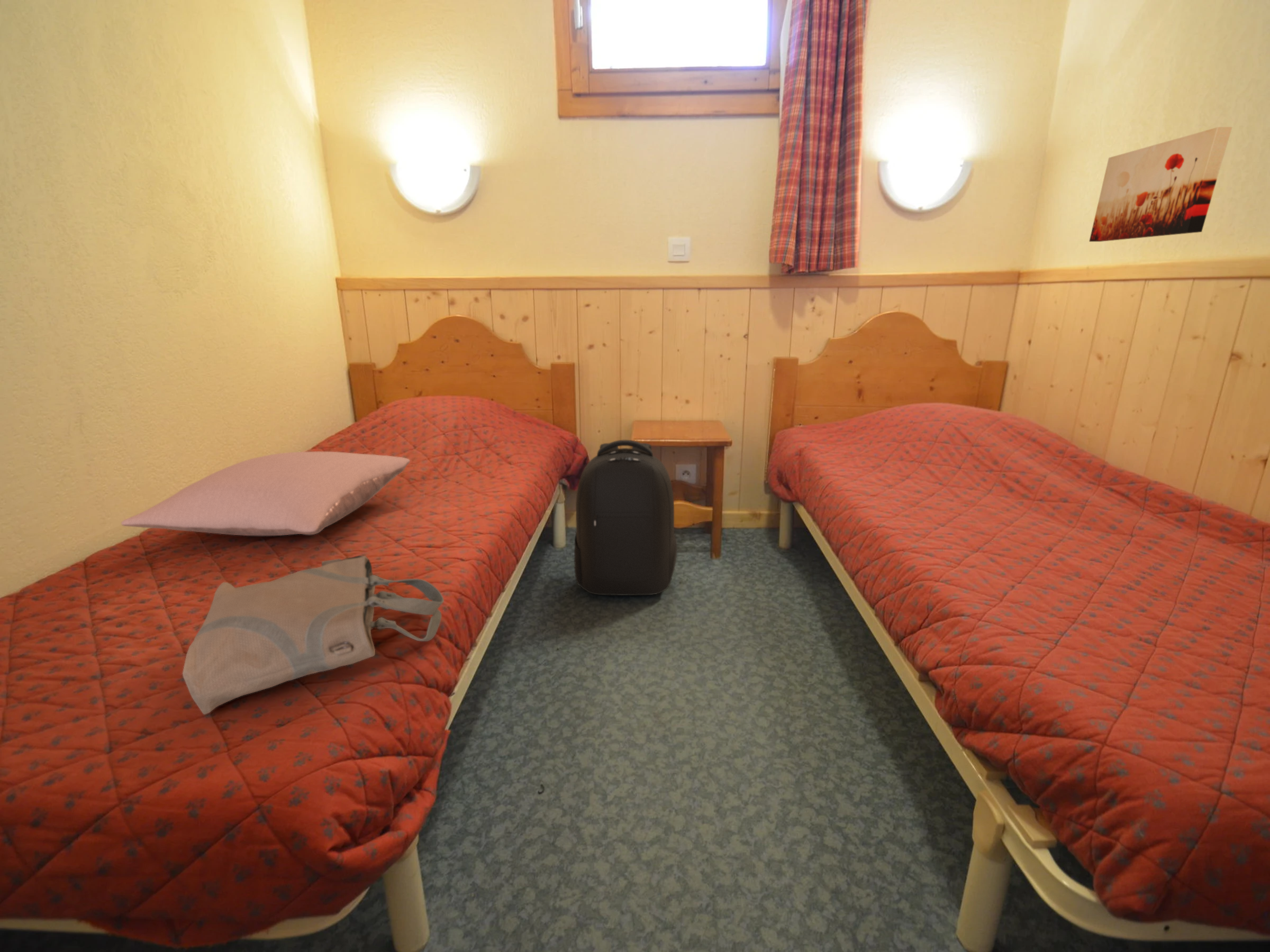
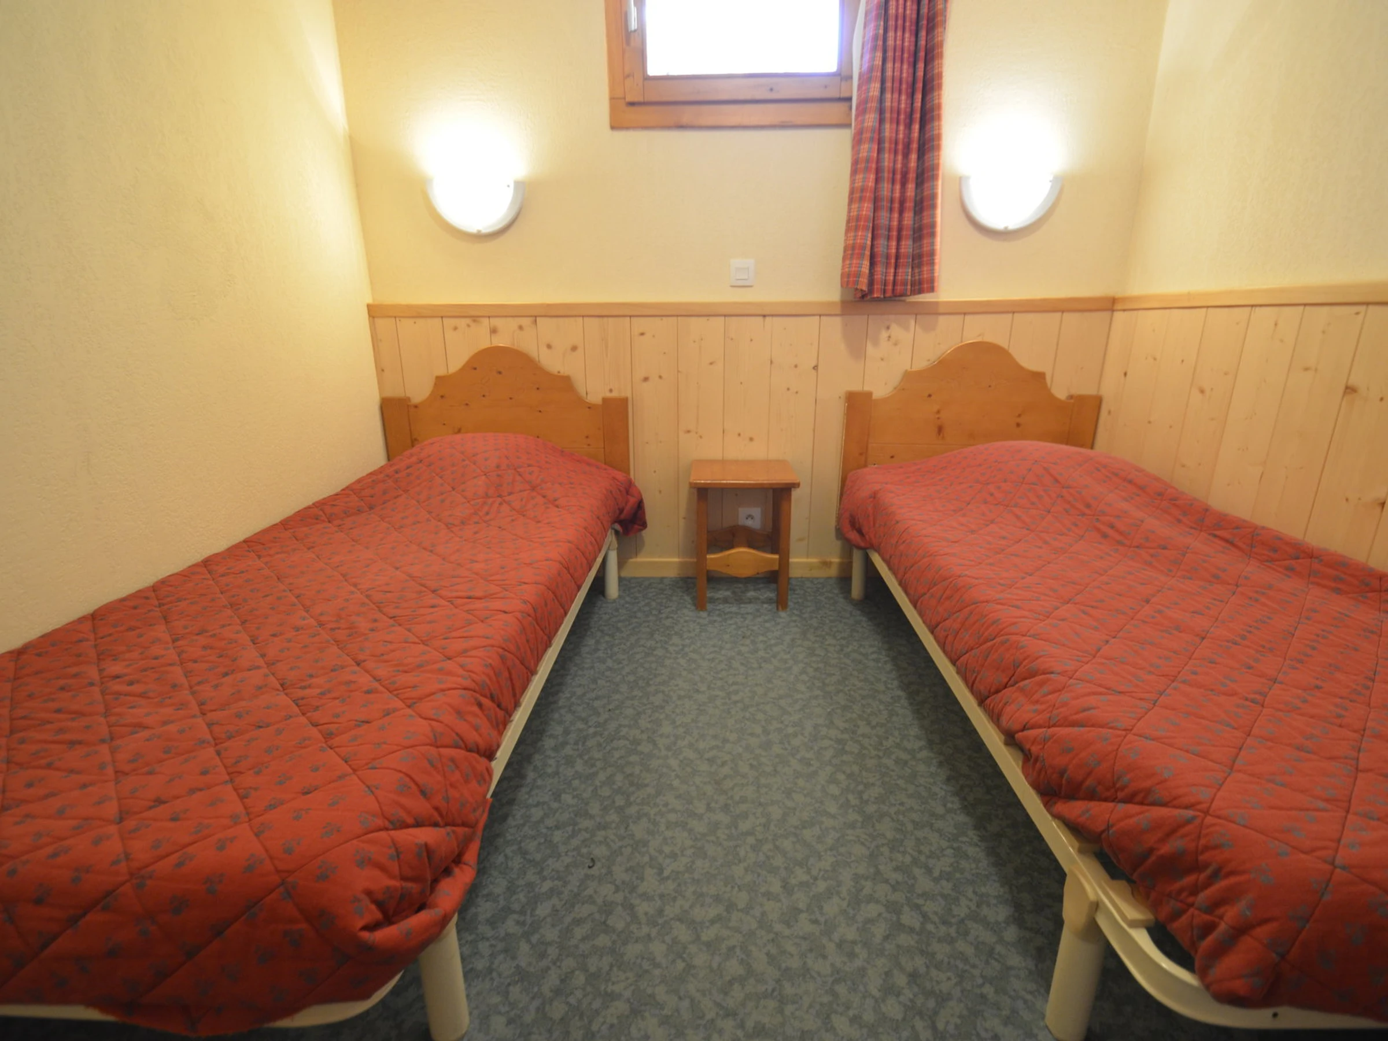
- pillow (285, 490)
- backpack (625, 514)
- wall art (1151, 191)
- tote bag (333, 610)
